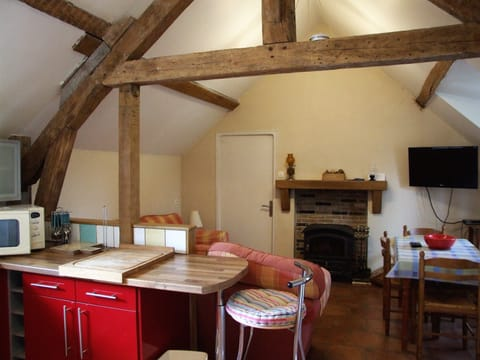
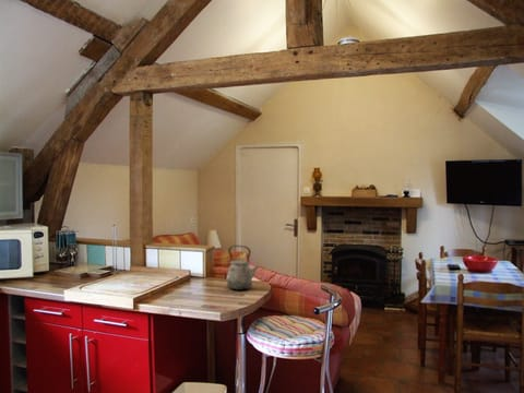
+ kettle (243, 266)
